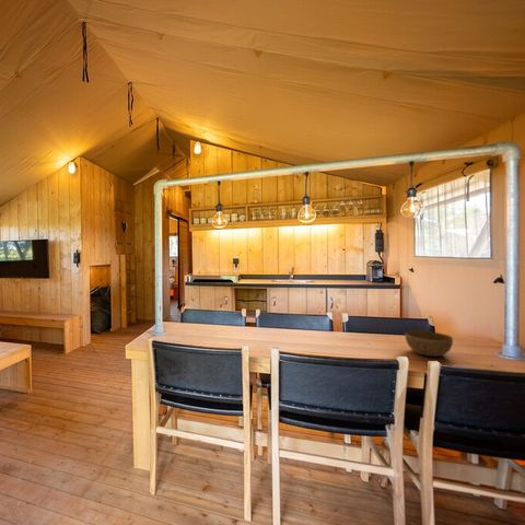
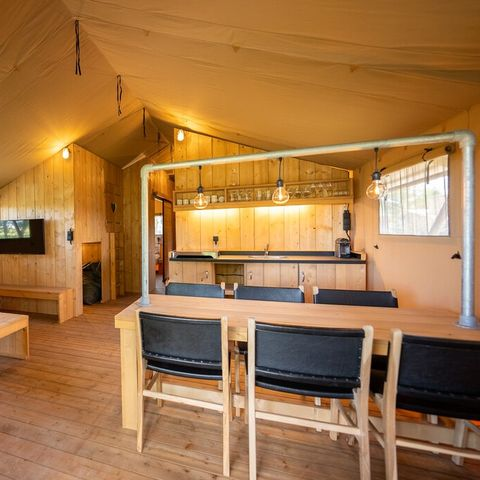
- bowl (428, 343)
